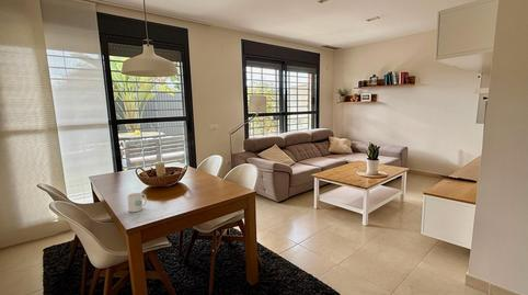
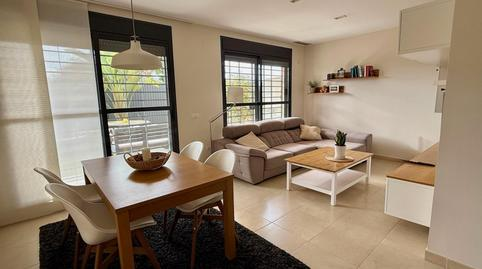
- mug (137, 201)
